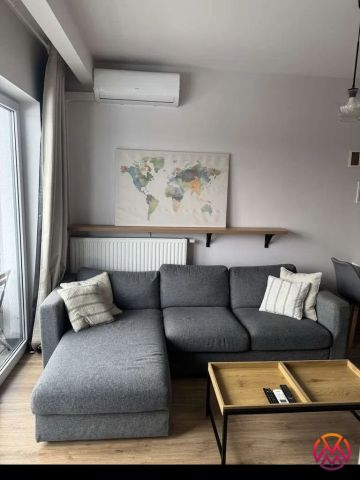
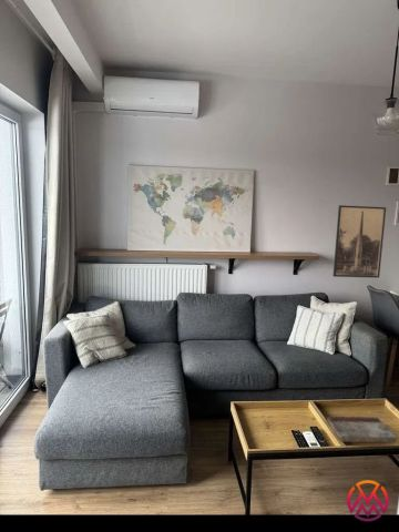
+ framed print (359, 242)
+ book (359, 428)
